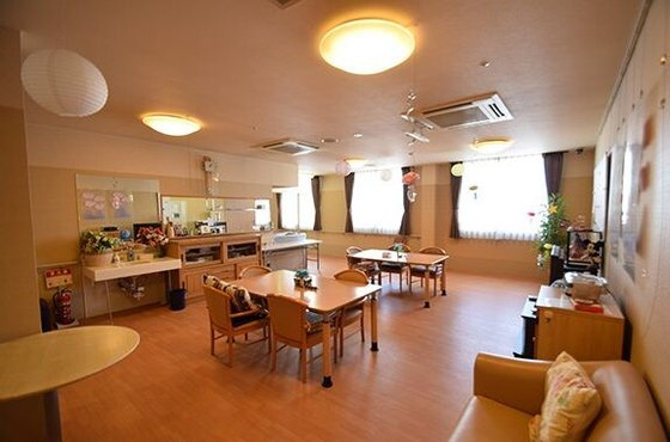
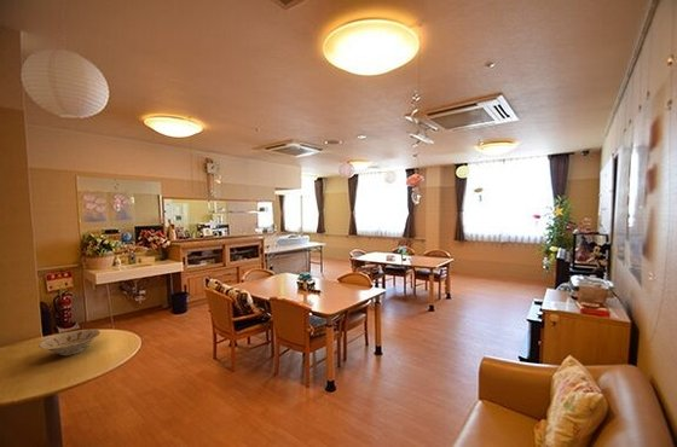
+ bowl (71, 344)
